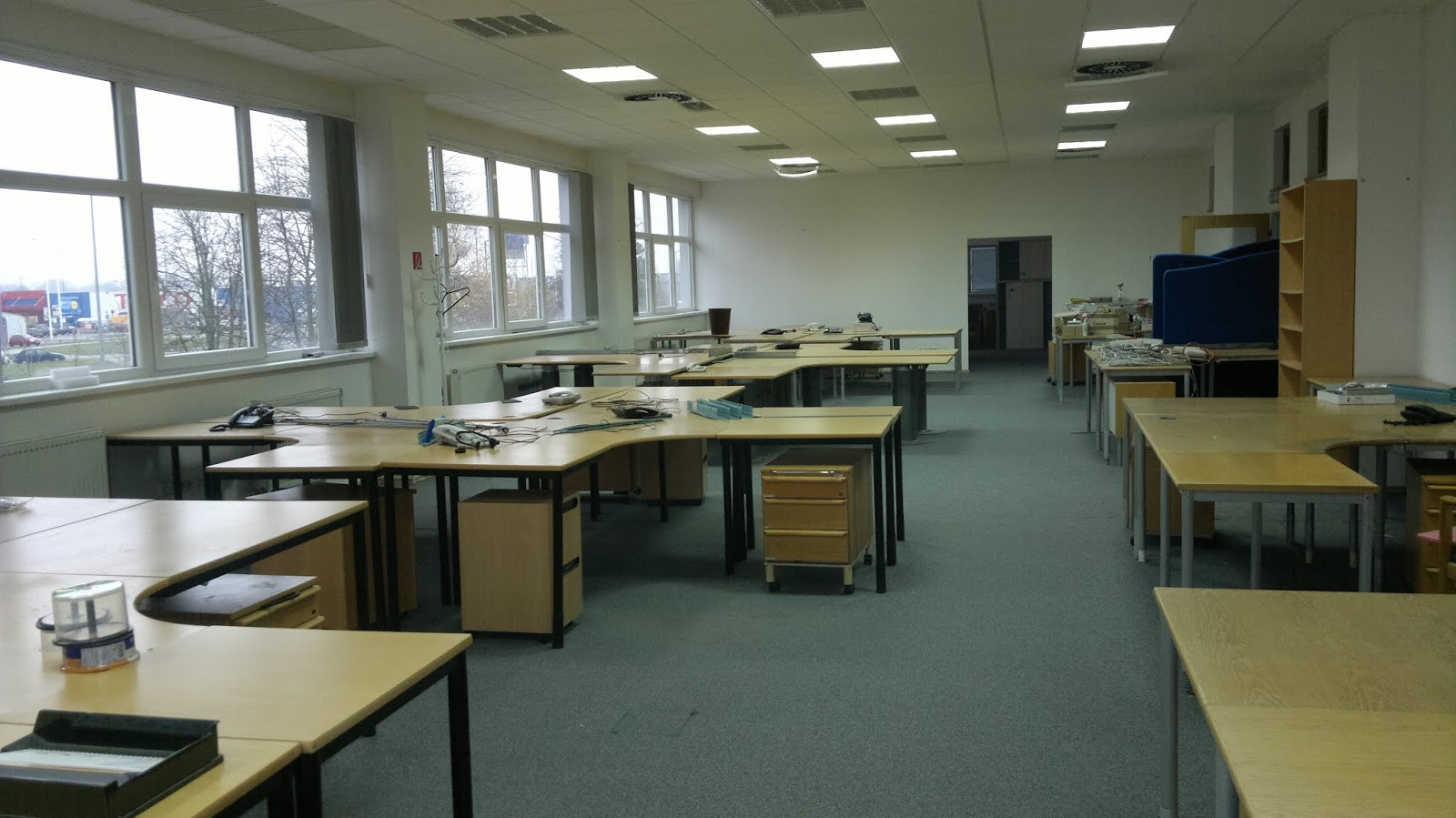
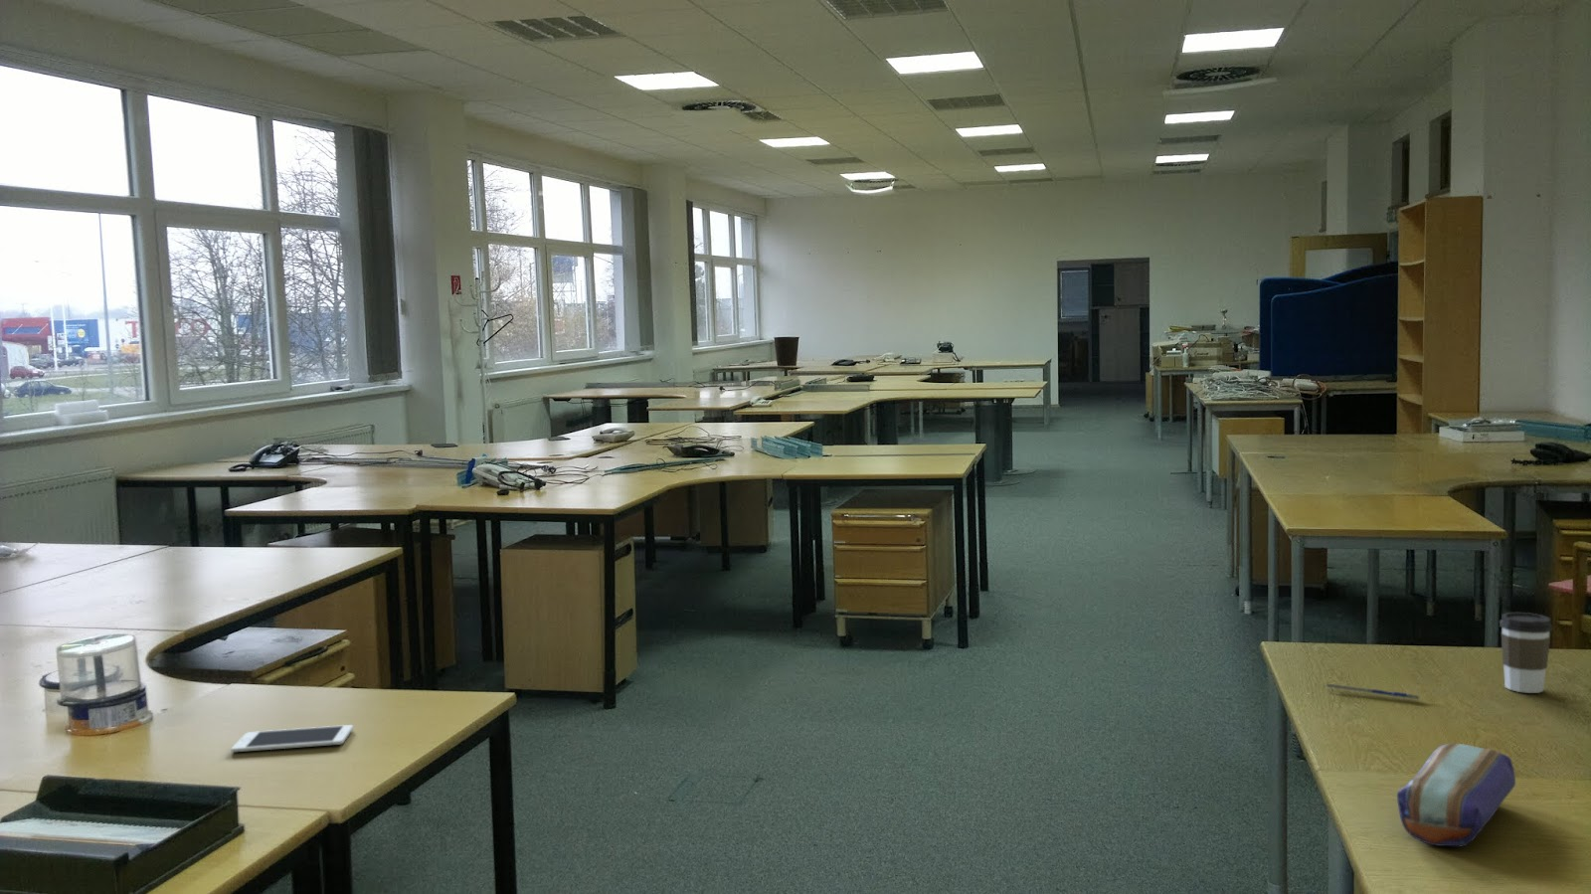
+ cell phone (293, 738)
+ pencil case (1459, 789)
+ coffee cup (1524, 652)
+ pen (1370, 690)
